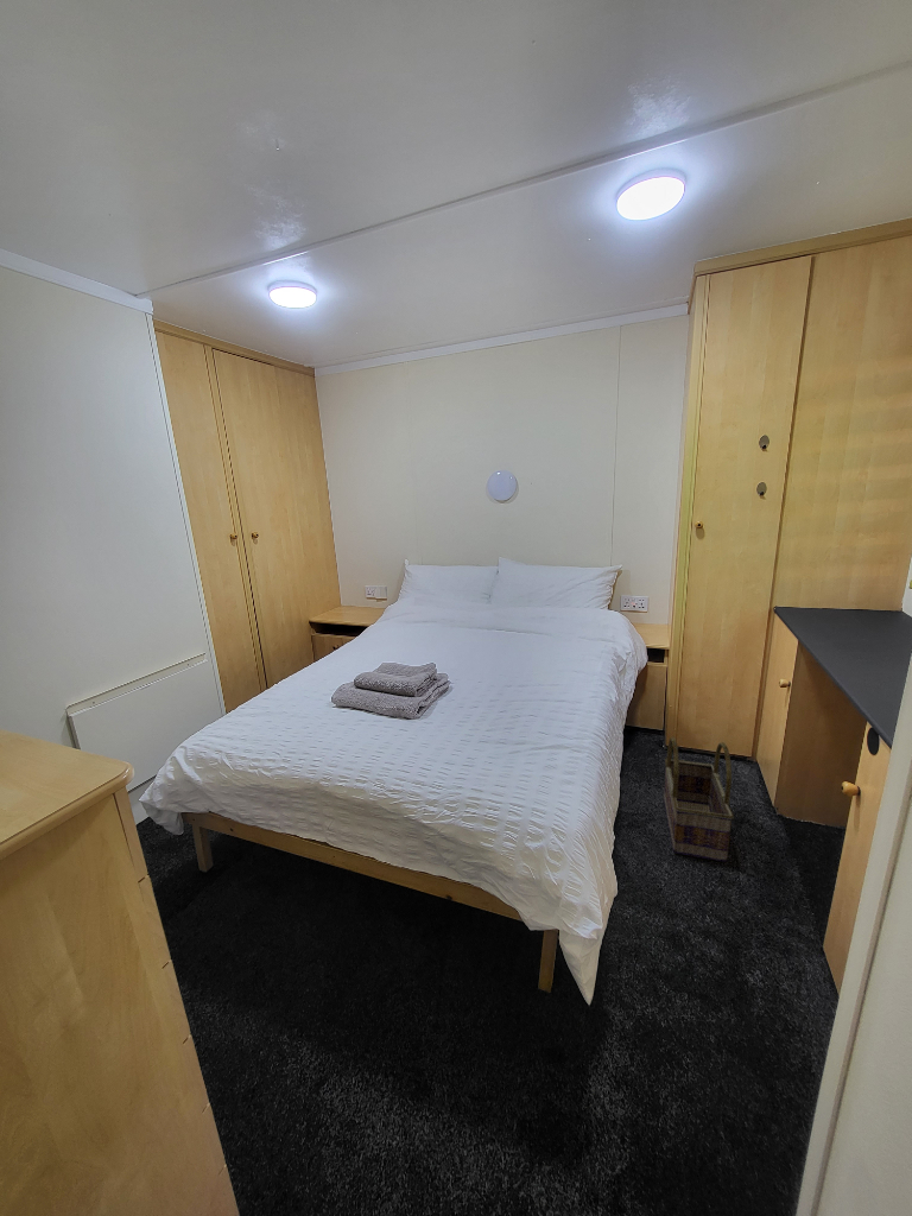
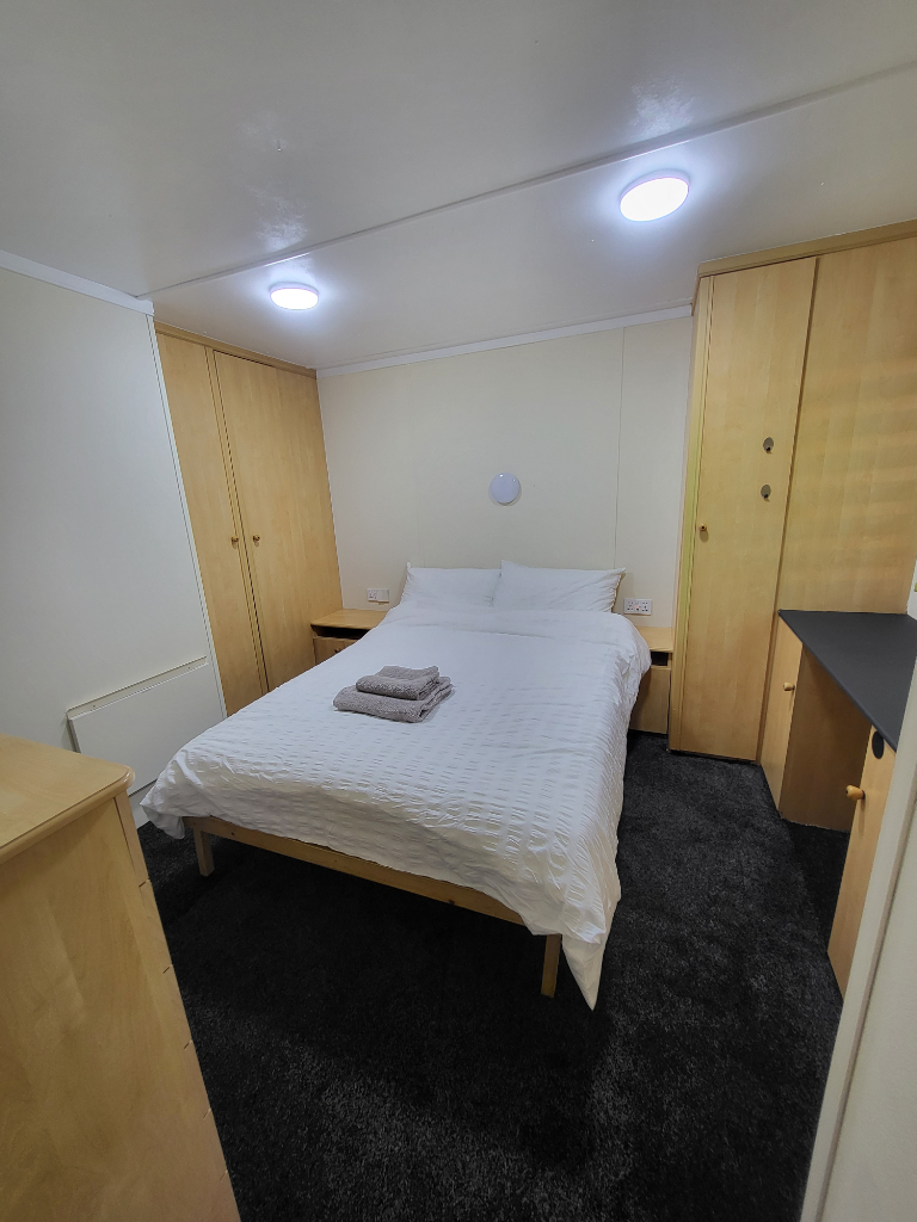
- basket (695, 785)
